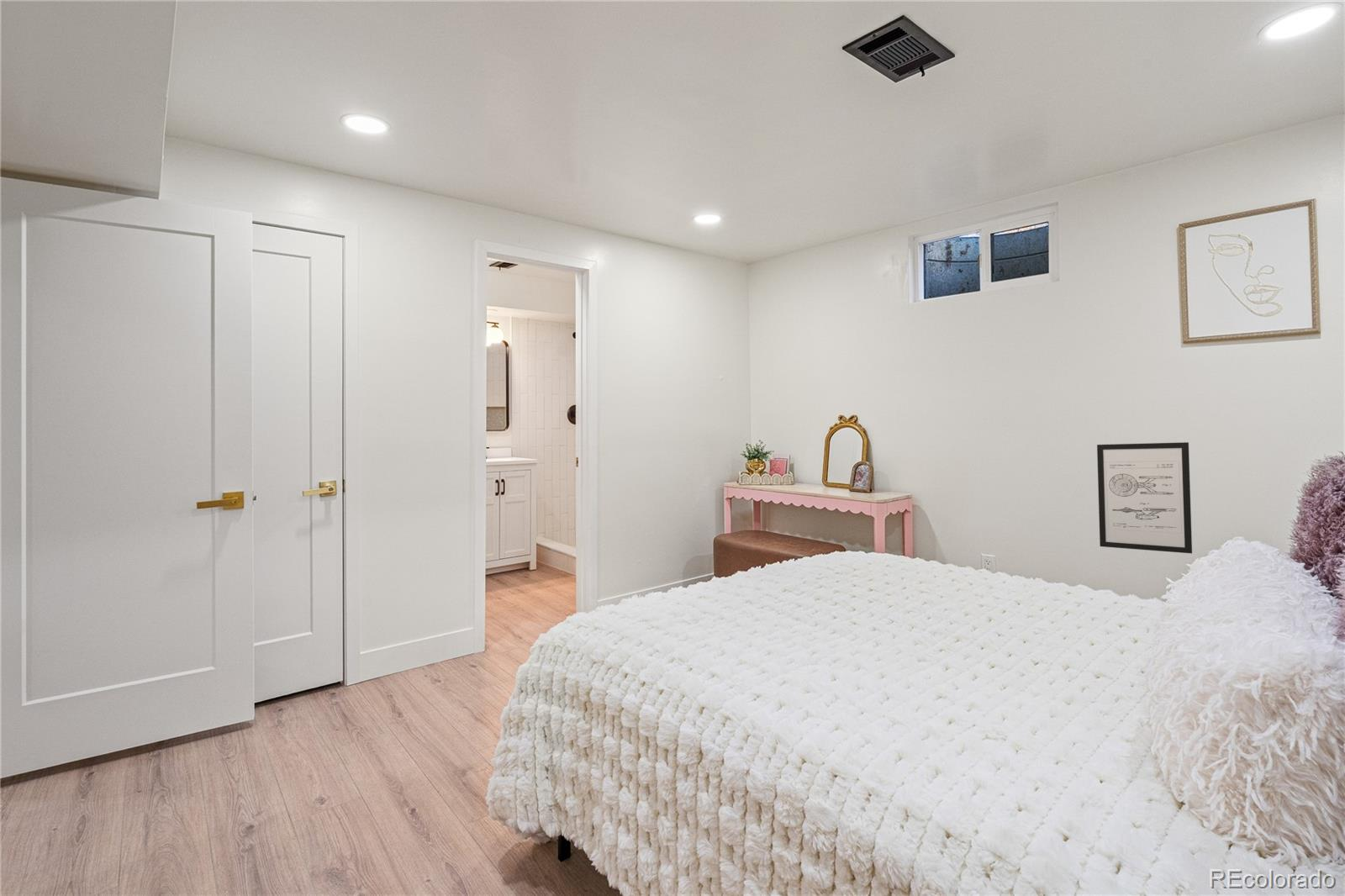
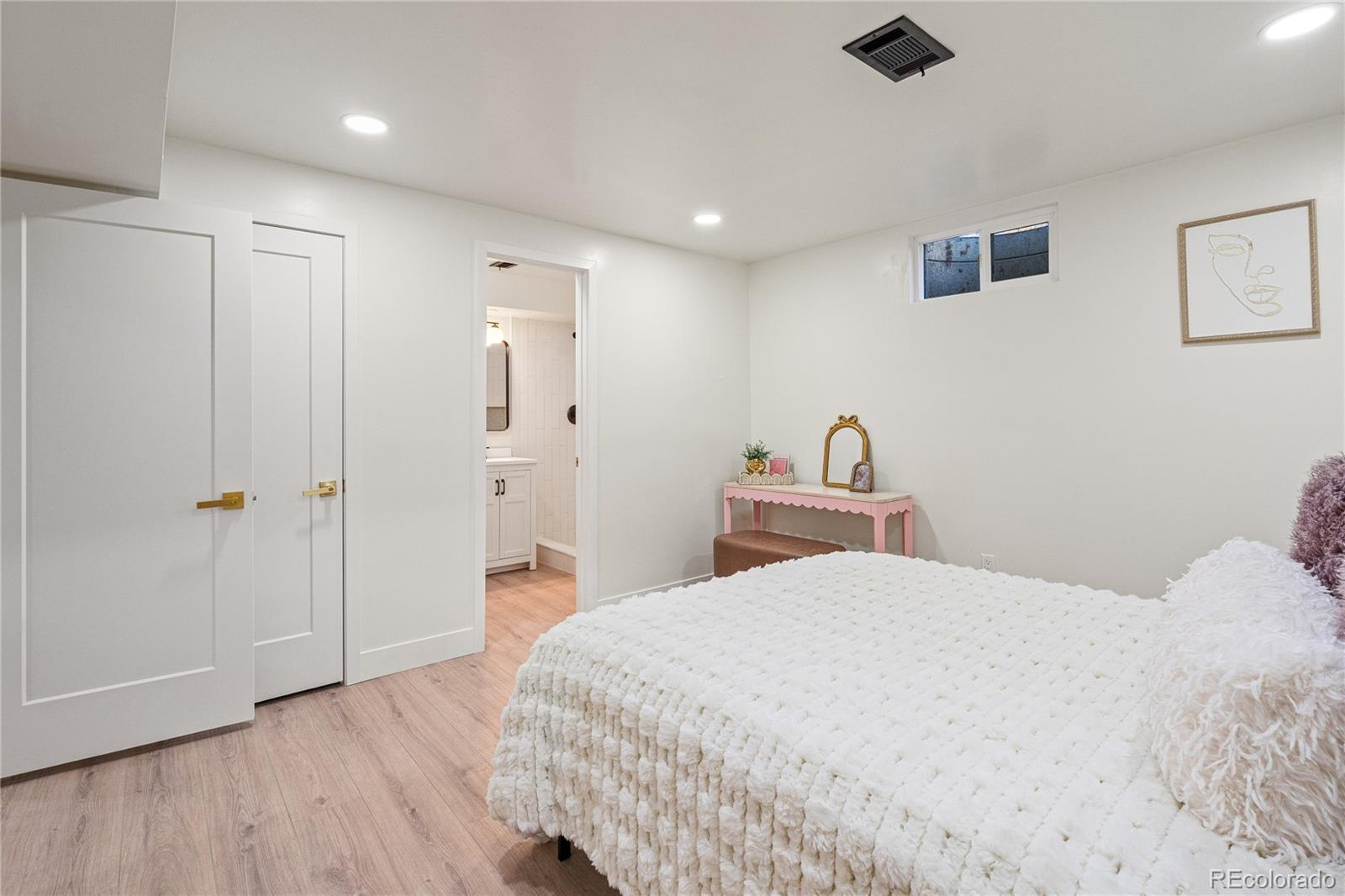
- wall art (1142, 496)
